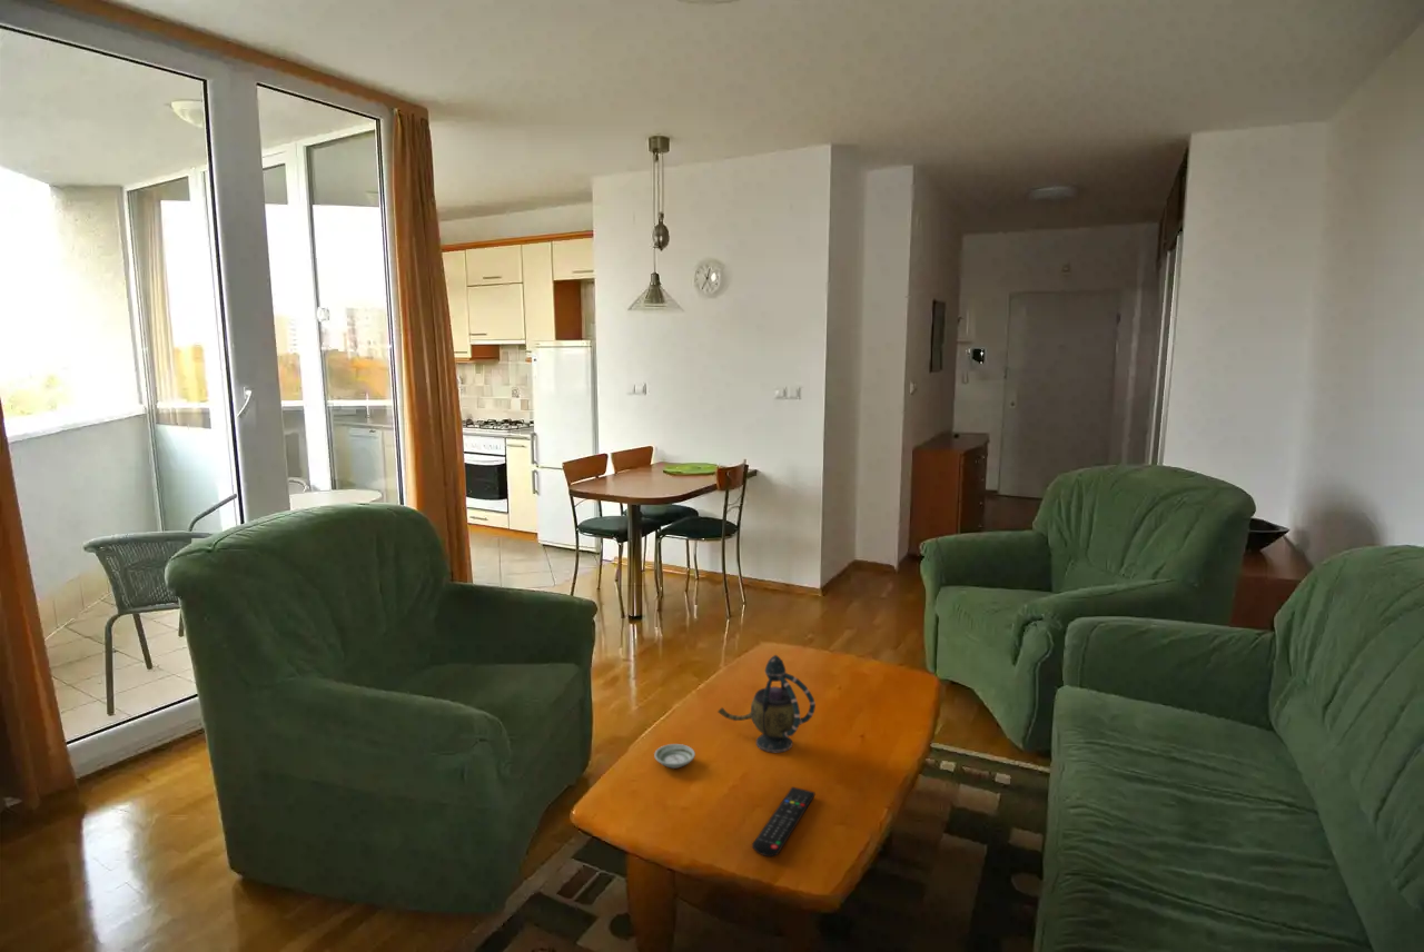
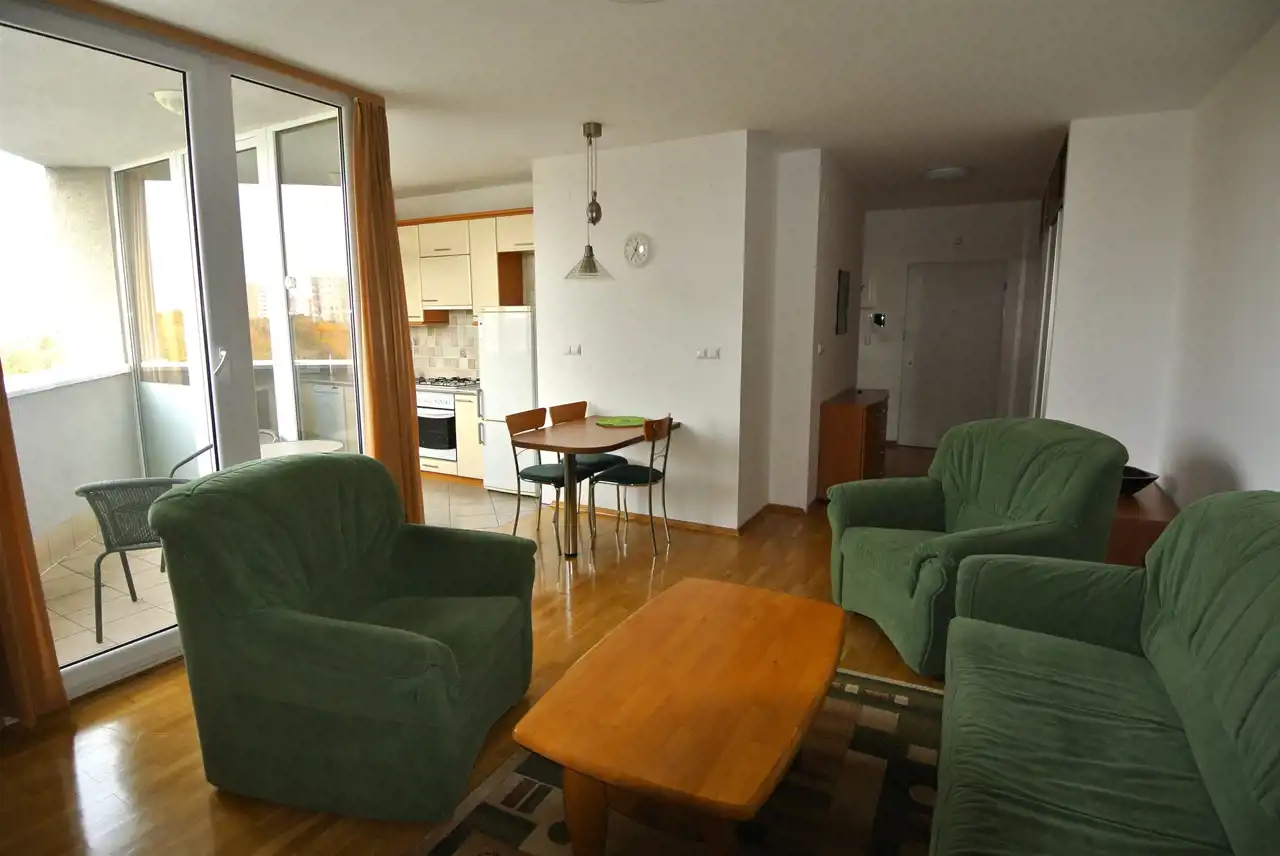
- remote control (784, 820)
- saucer (674, 757)
- teapot (762, 696)
